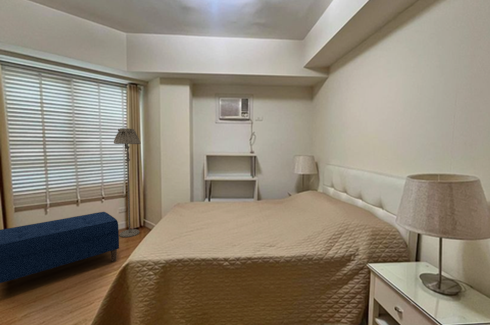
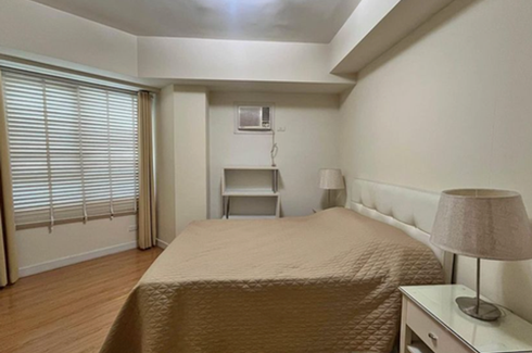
- floor lamp (128, 182)
- bench (56, 248)
